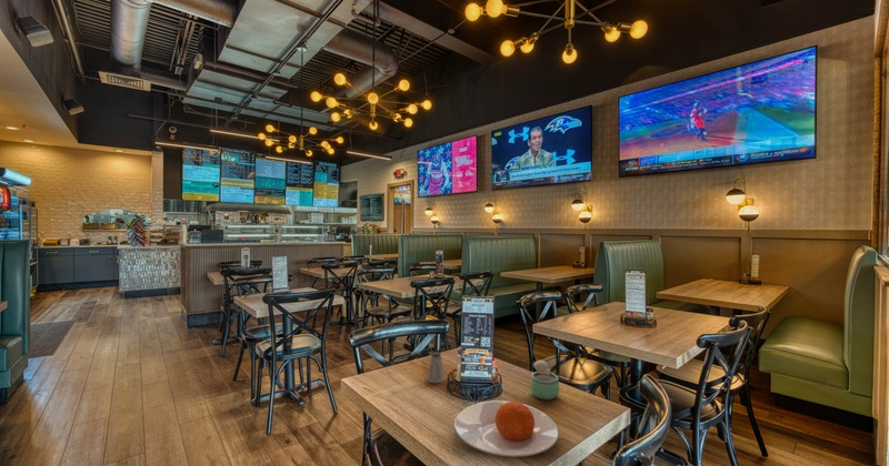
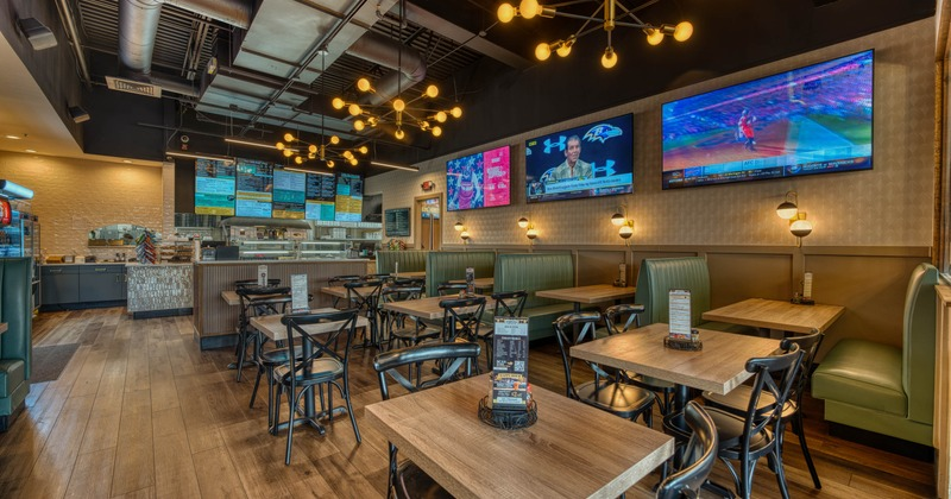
- saltshaker (436, 366)
- plate (505, 421)
- chocolate milk (542, 376)
